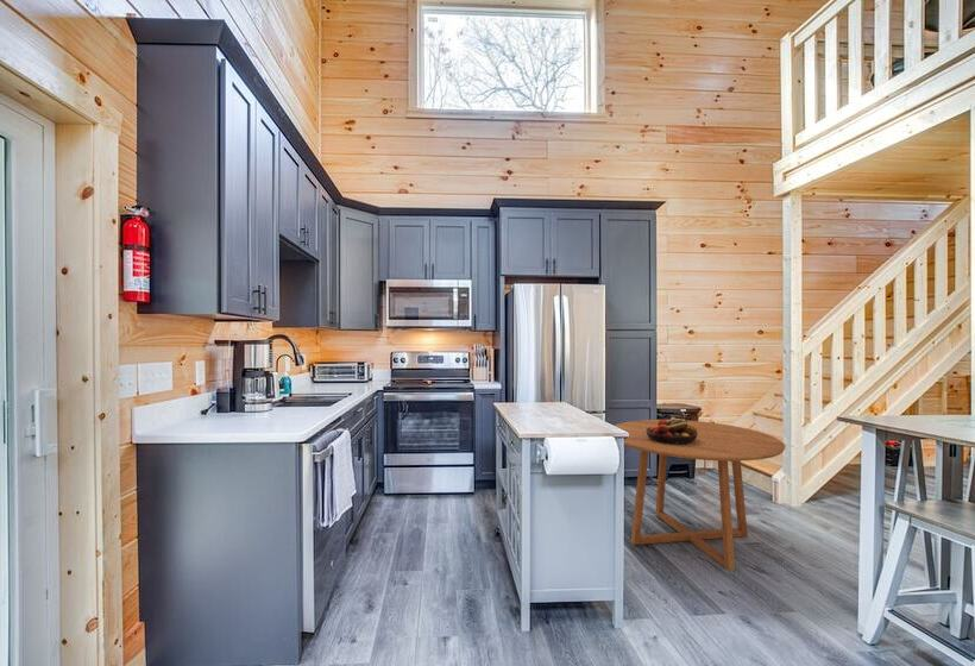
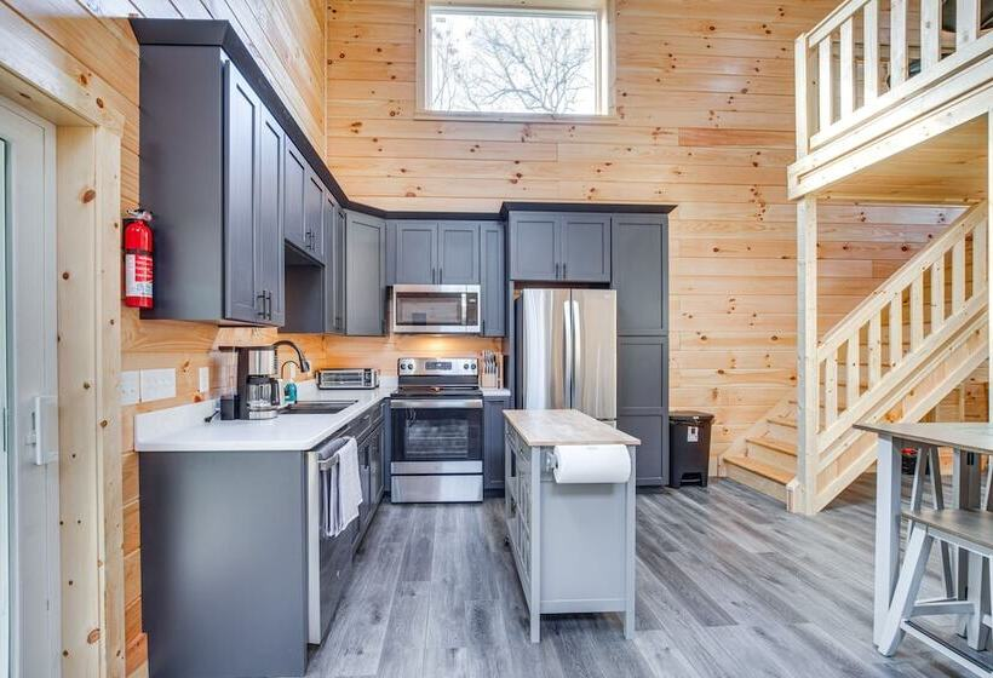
- dining table (665, 482)
- fruit bowl (671, 428)
